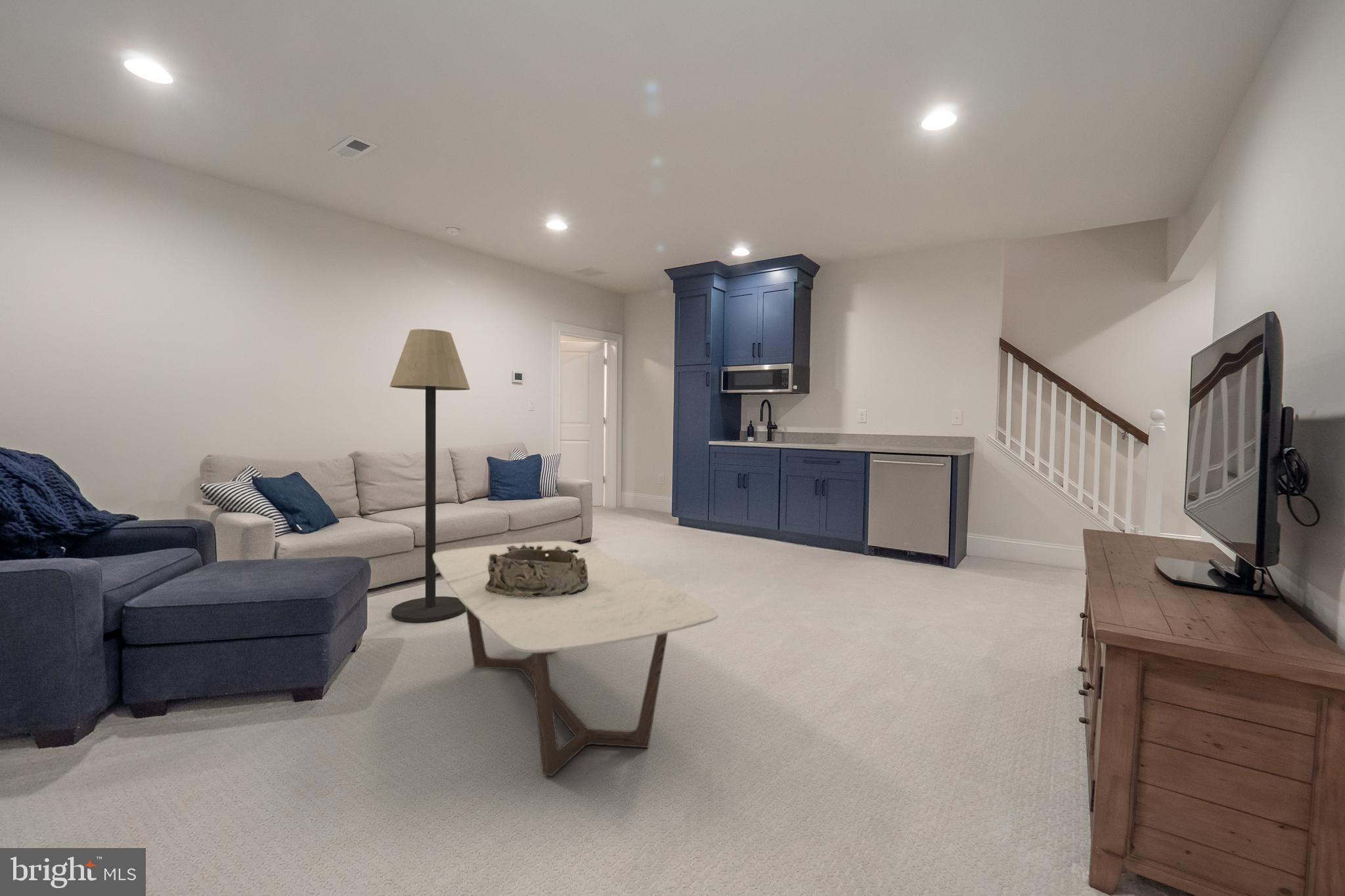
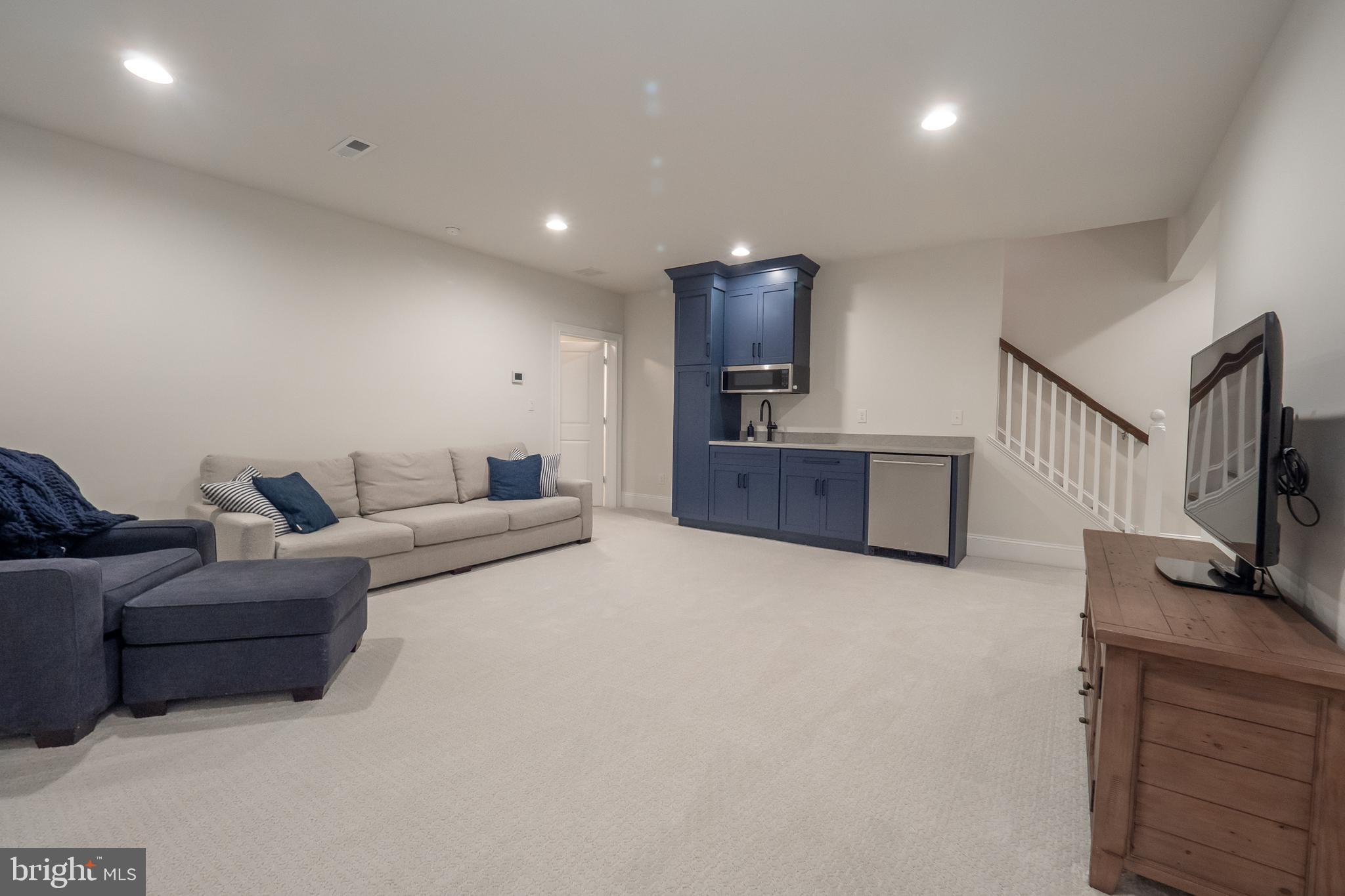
- coffee table (551, 639)
- floor lamp (430, 472)
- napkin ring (537, 567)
